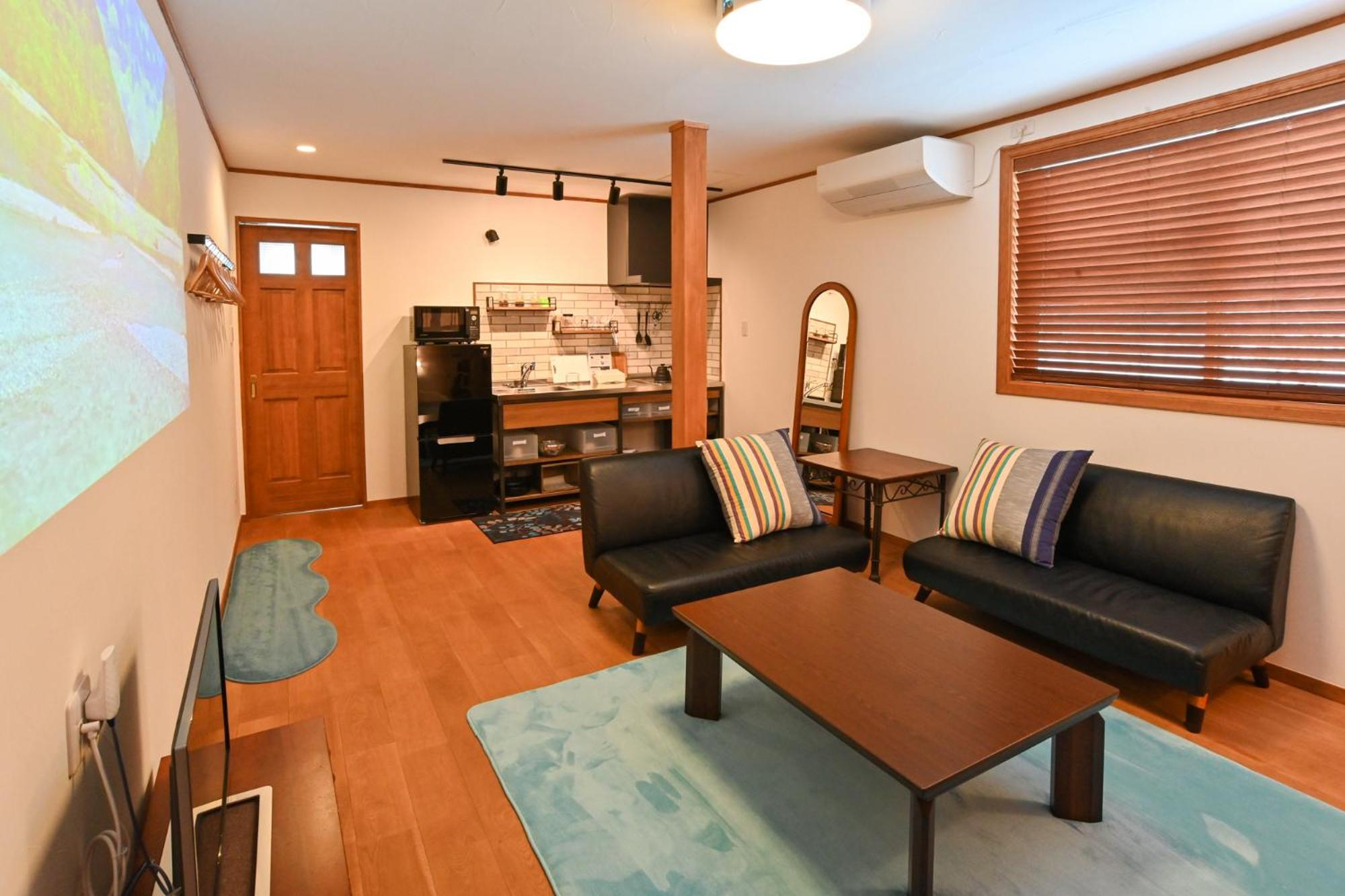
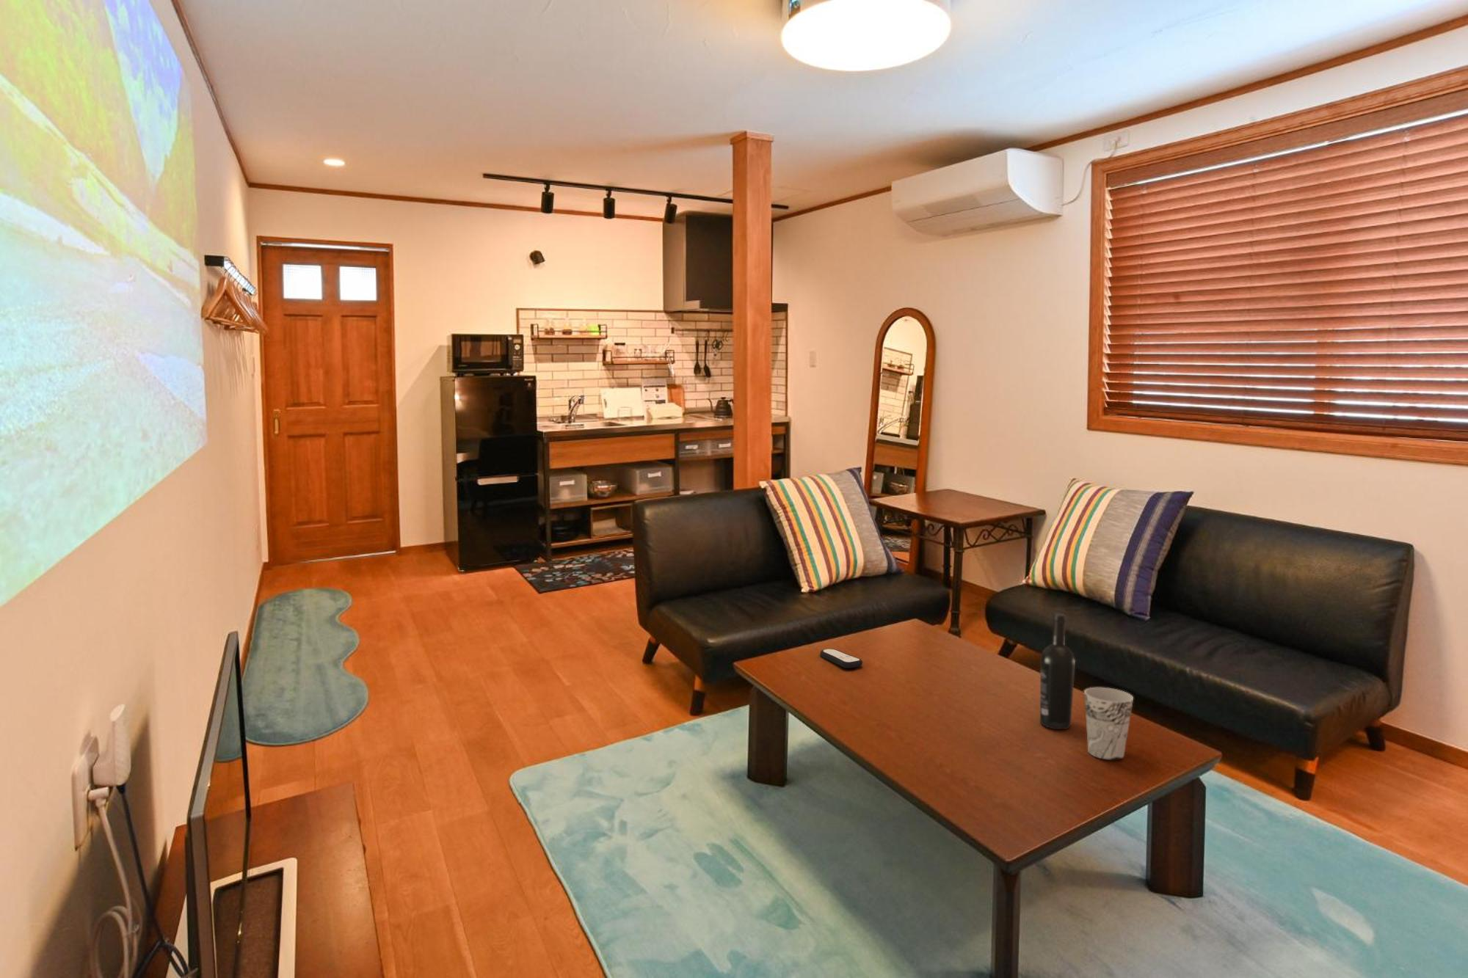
+ cup (1107, 724)
+ remote control (839, 657)
+ wine bottle (1057, 669)
